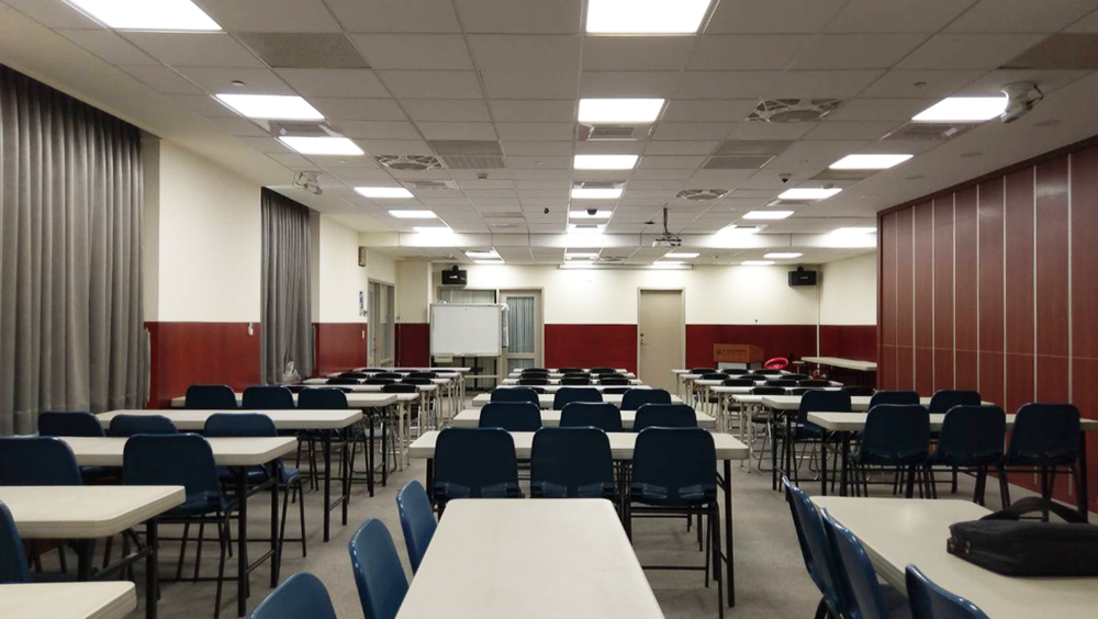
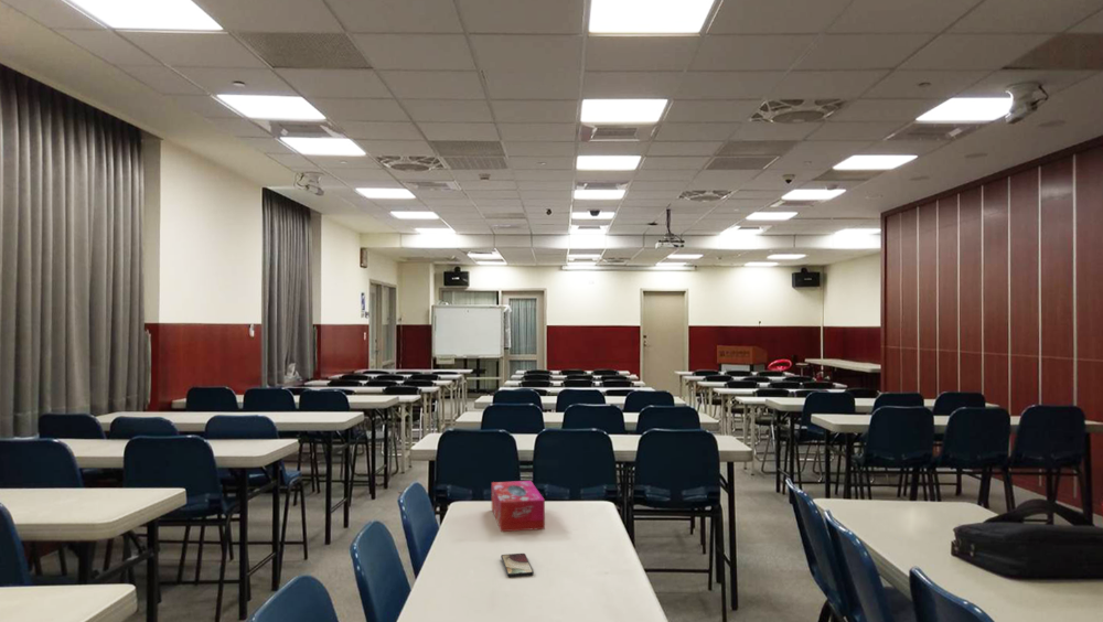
+ tissue box (516, 504)
+ smartphone (516, 565)
